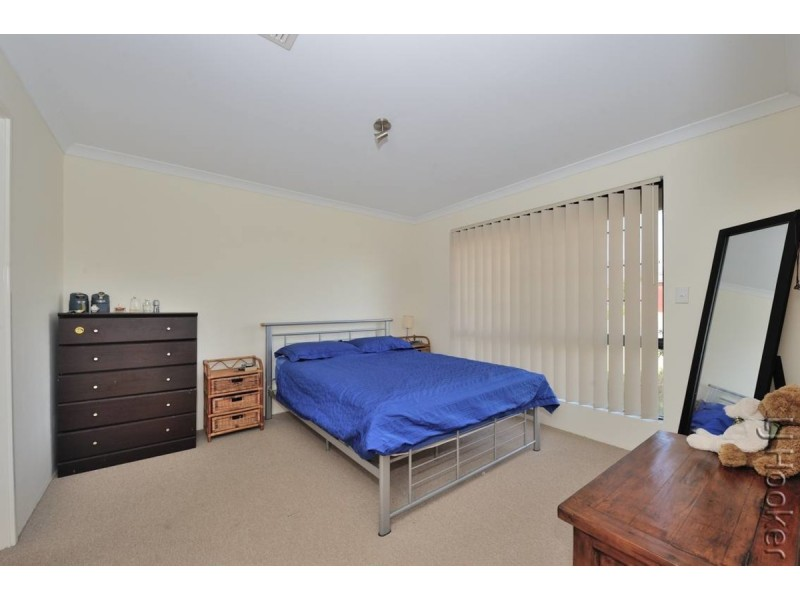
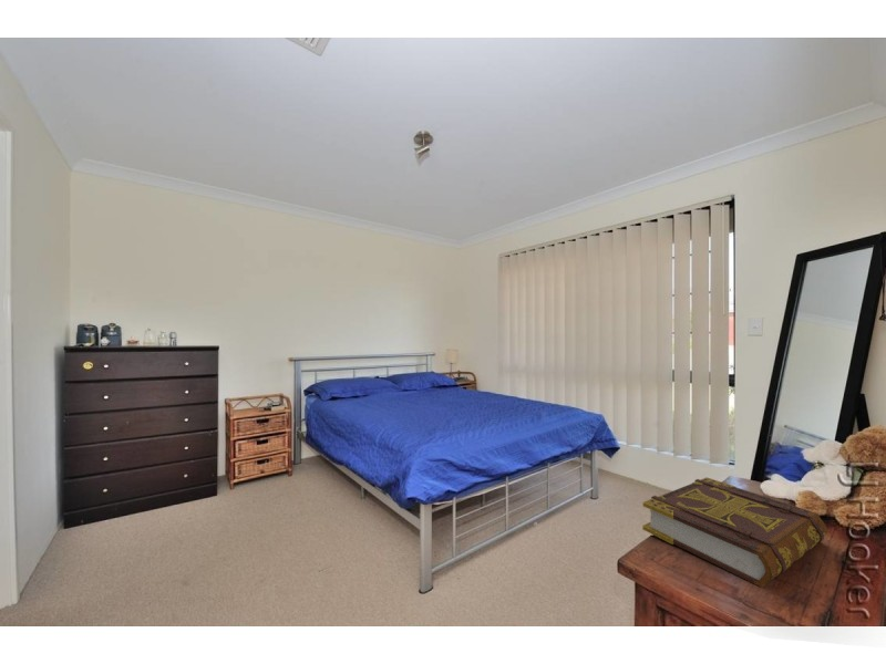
+ book (731, 521)
